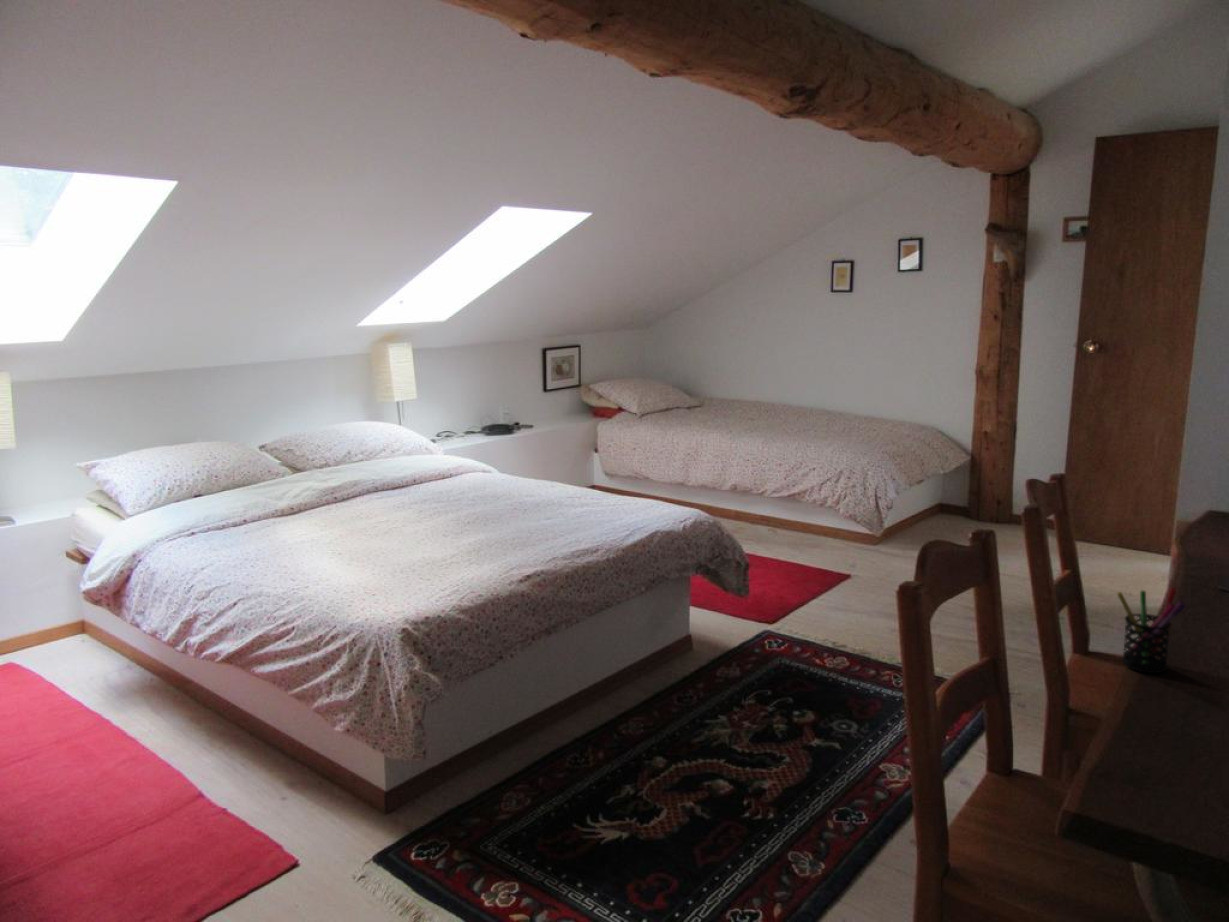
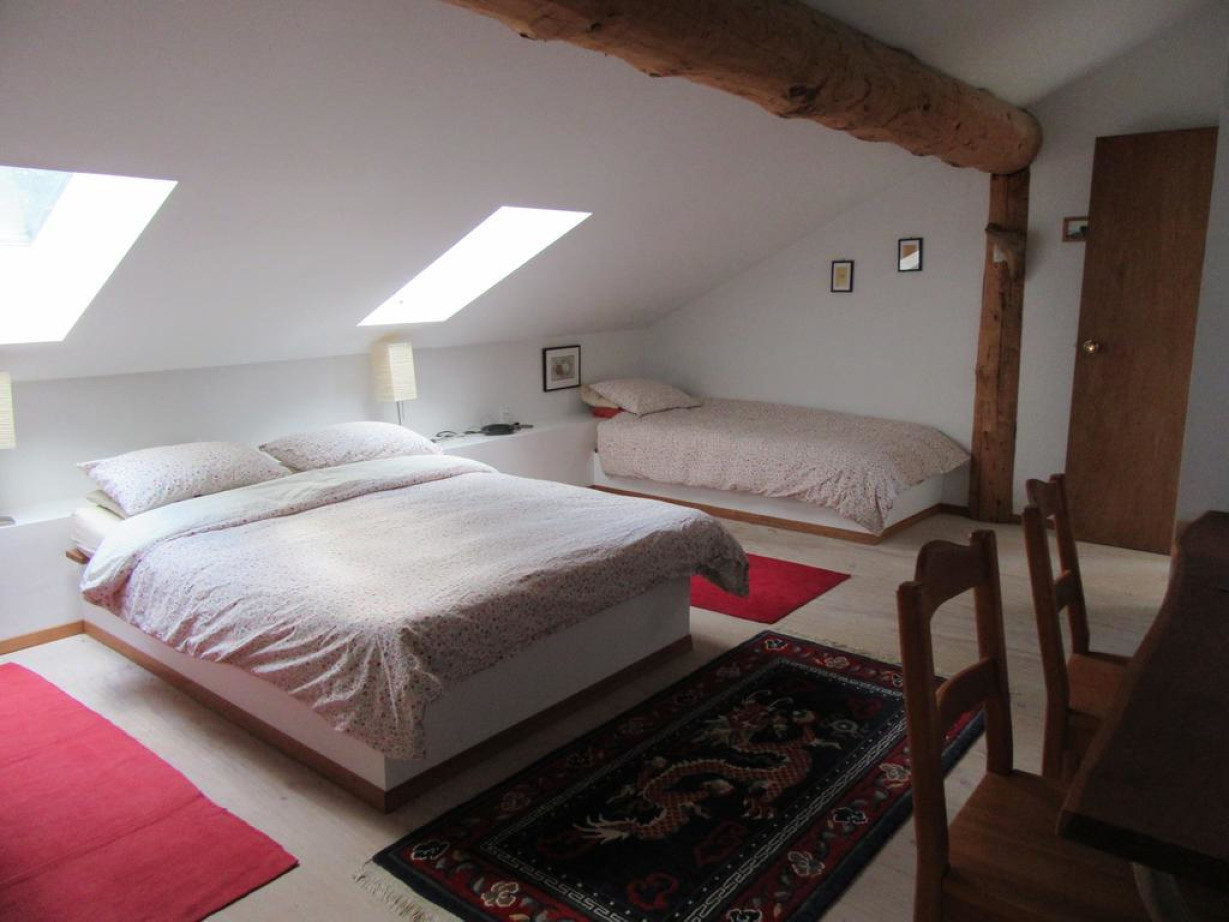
- pen holder (1148, 625)
